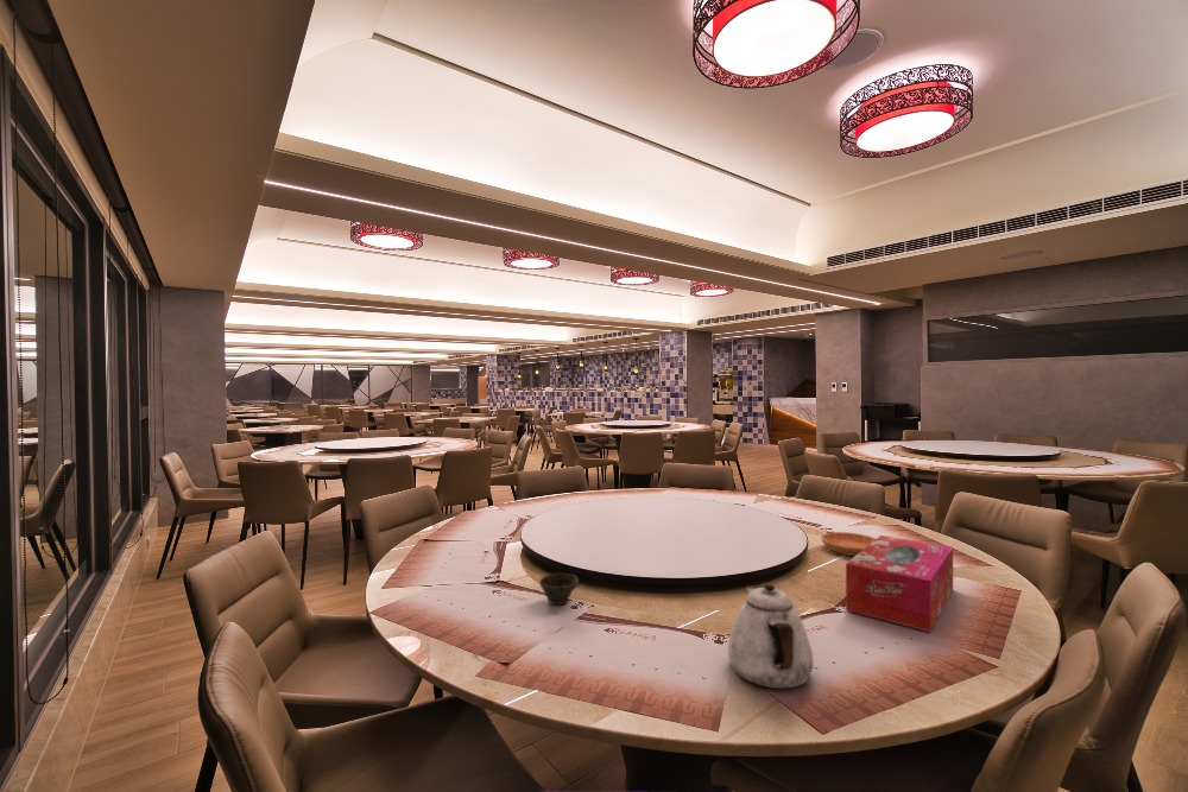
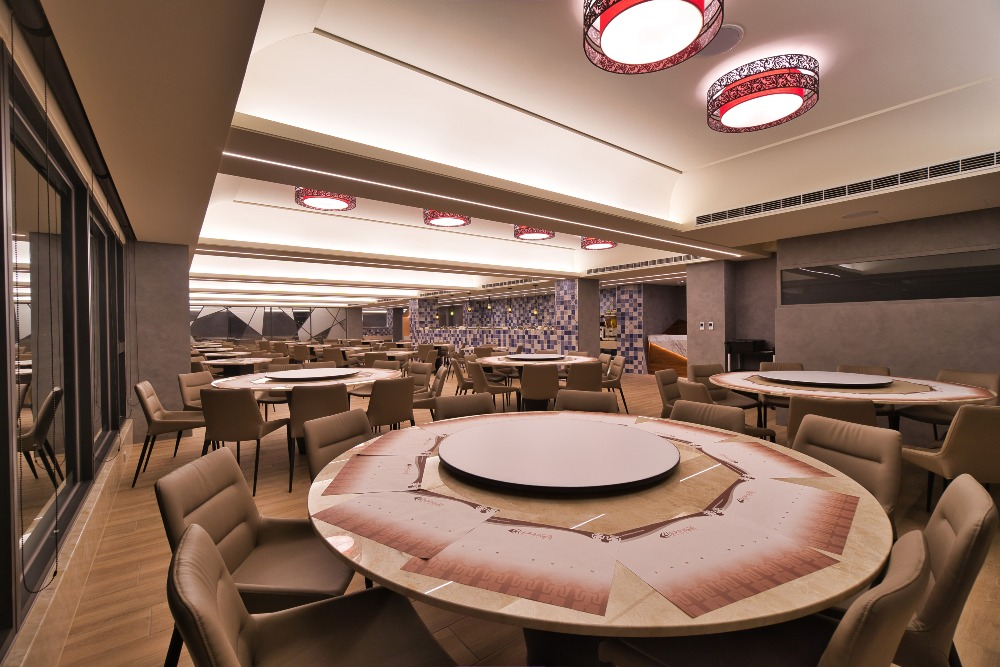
- tissue box (902, 576)
- saucer (851, 544)
- cup (561, 589)
- teapot (766, 623)
